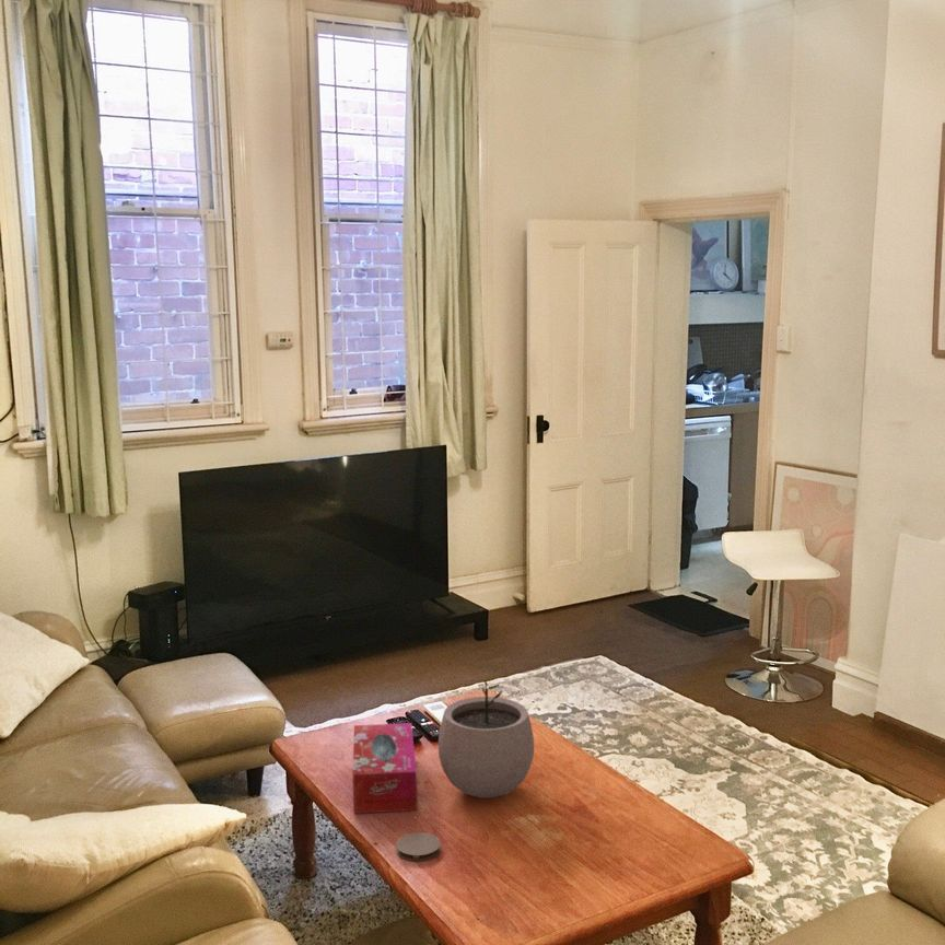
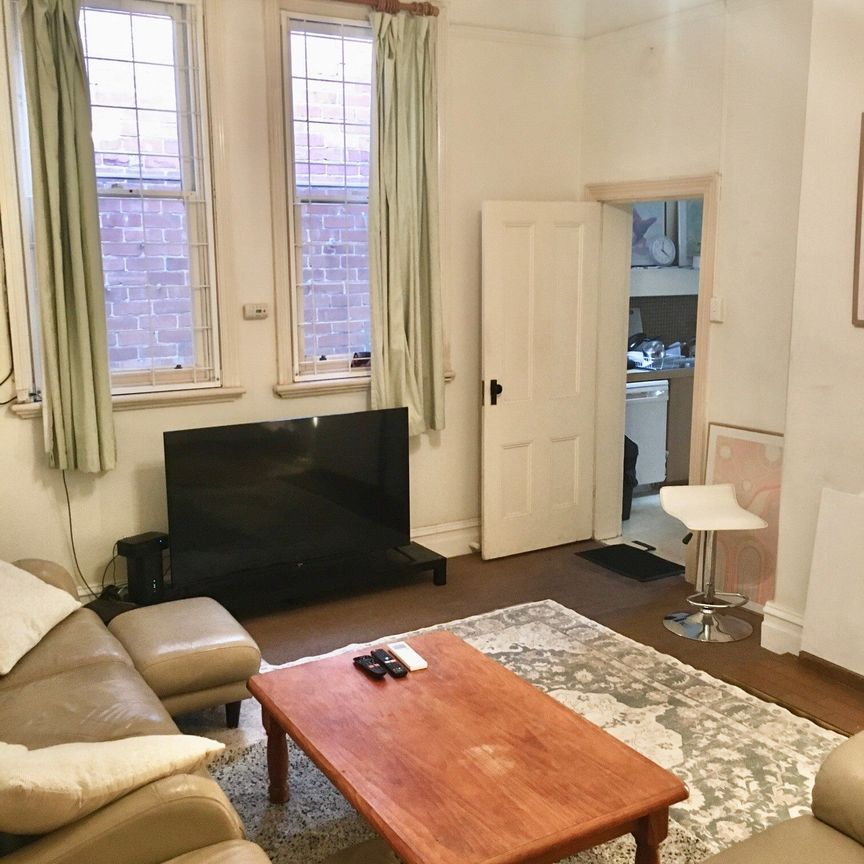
- tissue box (384, 766)
- coaster (418, 845)
- plant pot (486, 734)
